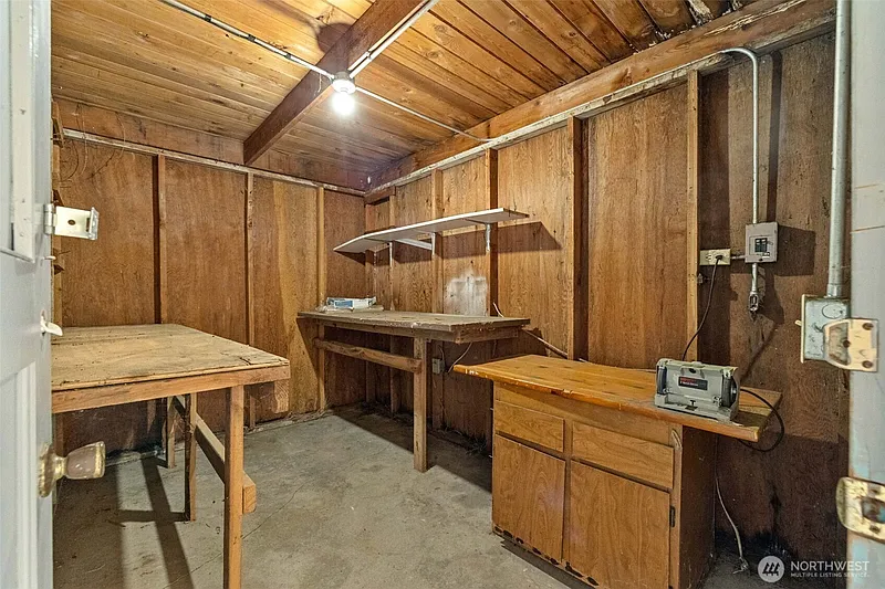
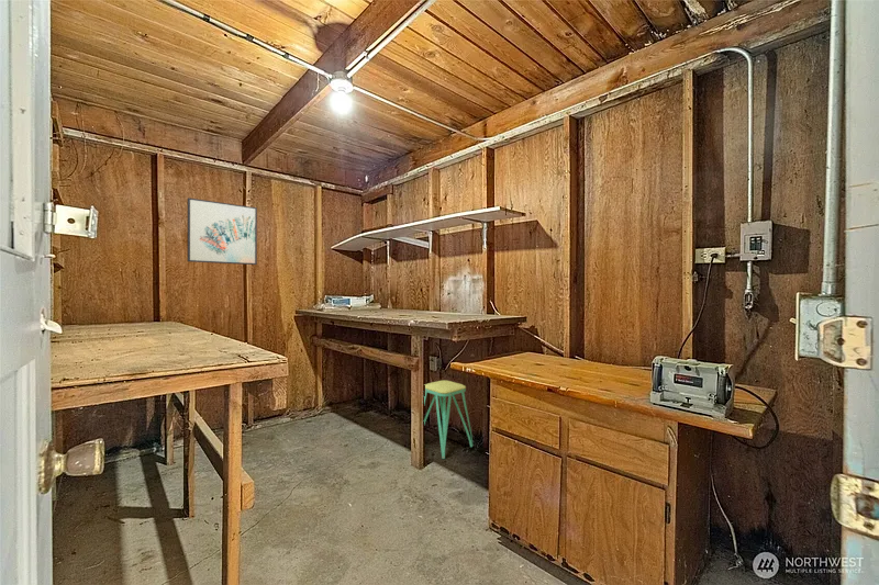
+ wall art (223, 233)
+ stool (444, 414)
